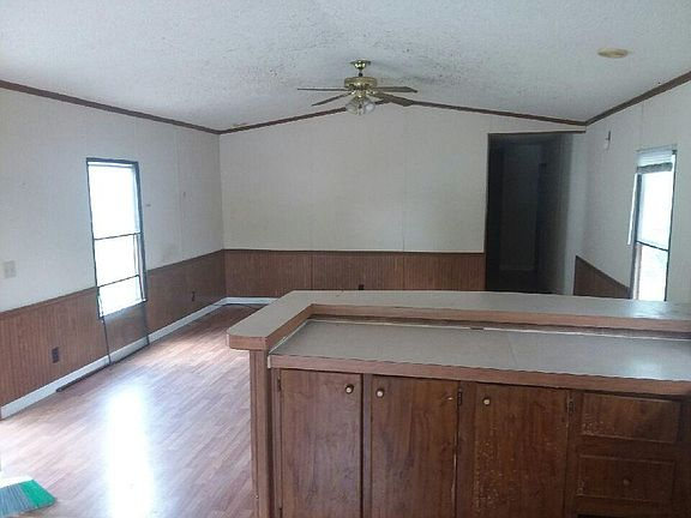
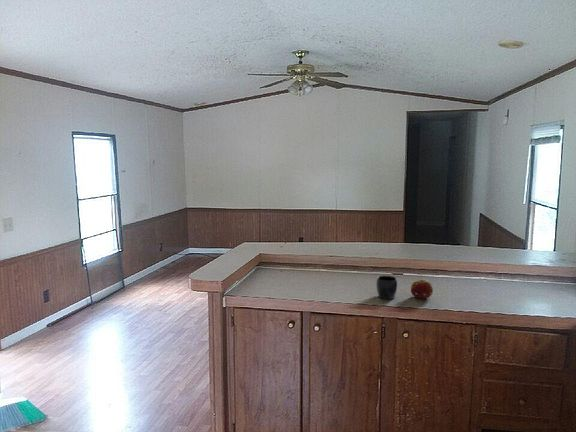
+ fruit (421, 288)
+ mug (386, 286)
